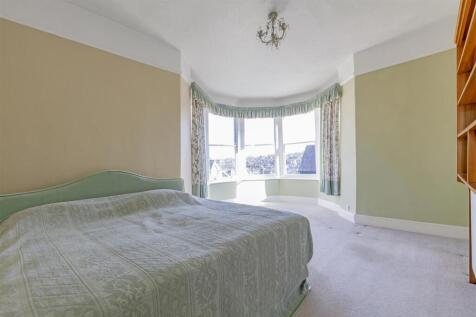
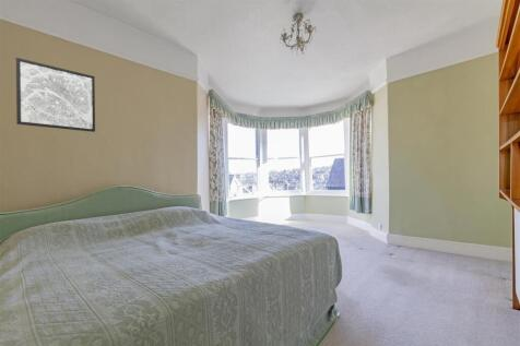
+ wall art (59, 98)
